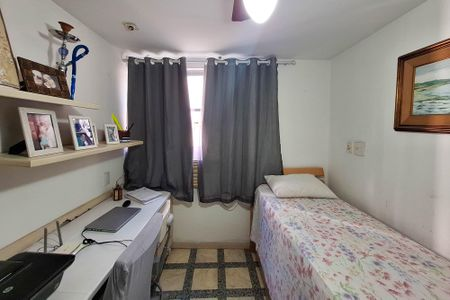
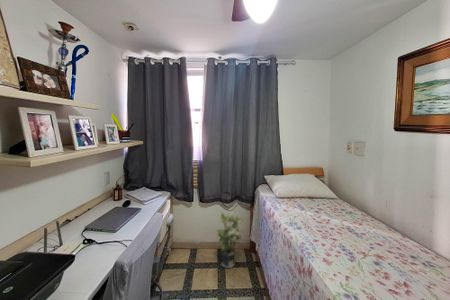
+ potted plant (230, 237)
